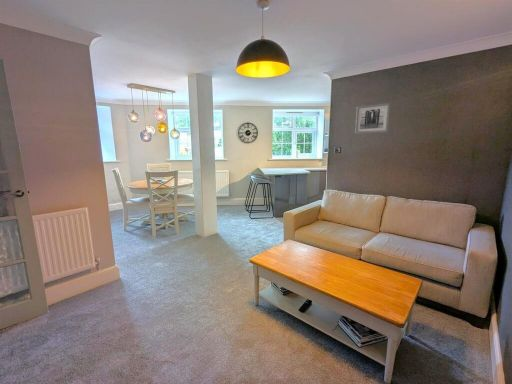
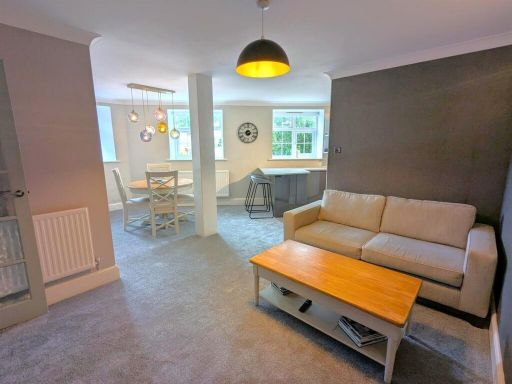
- wall art (371, 119)
